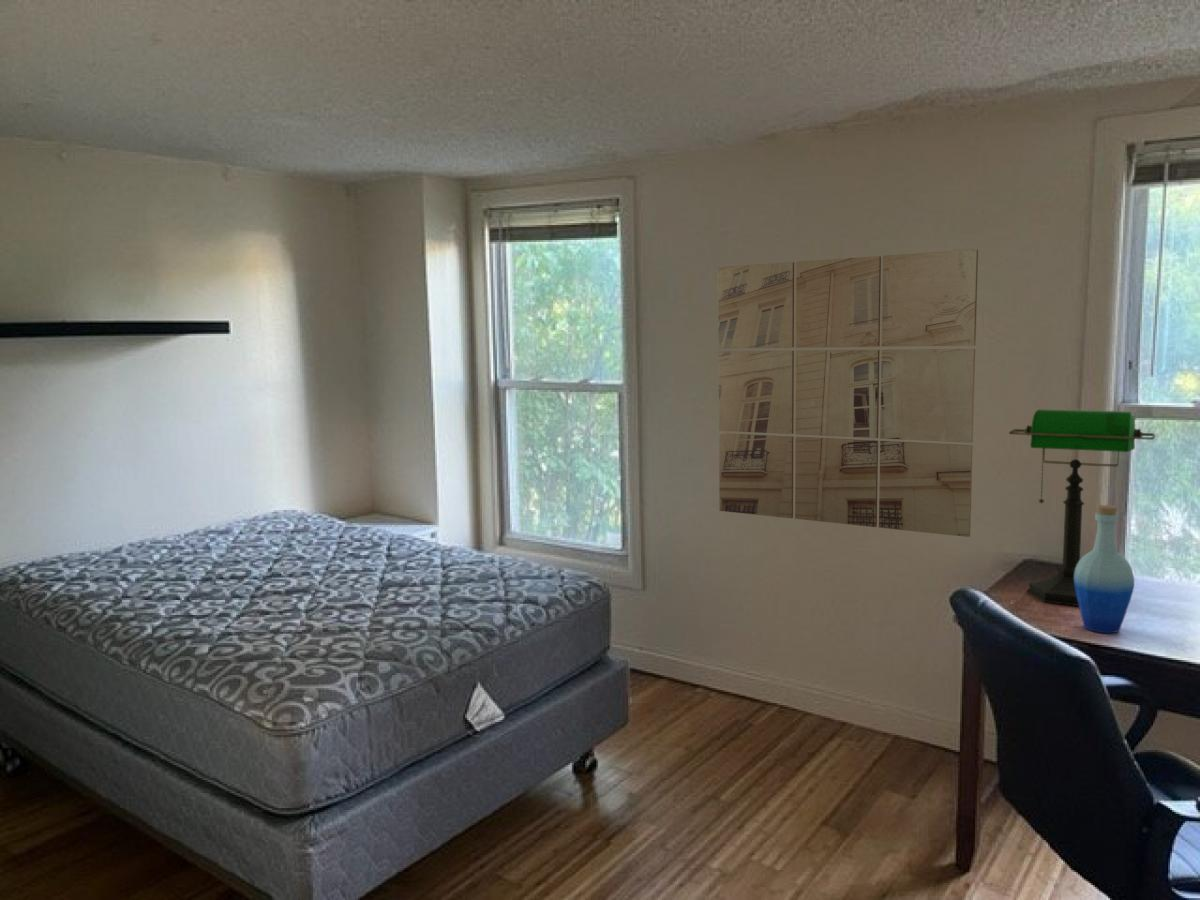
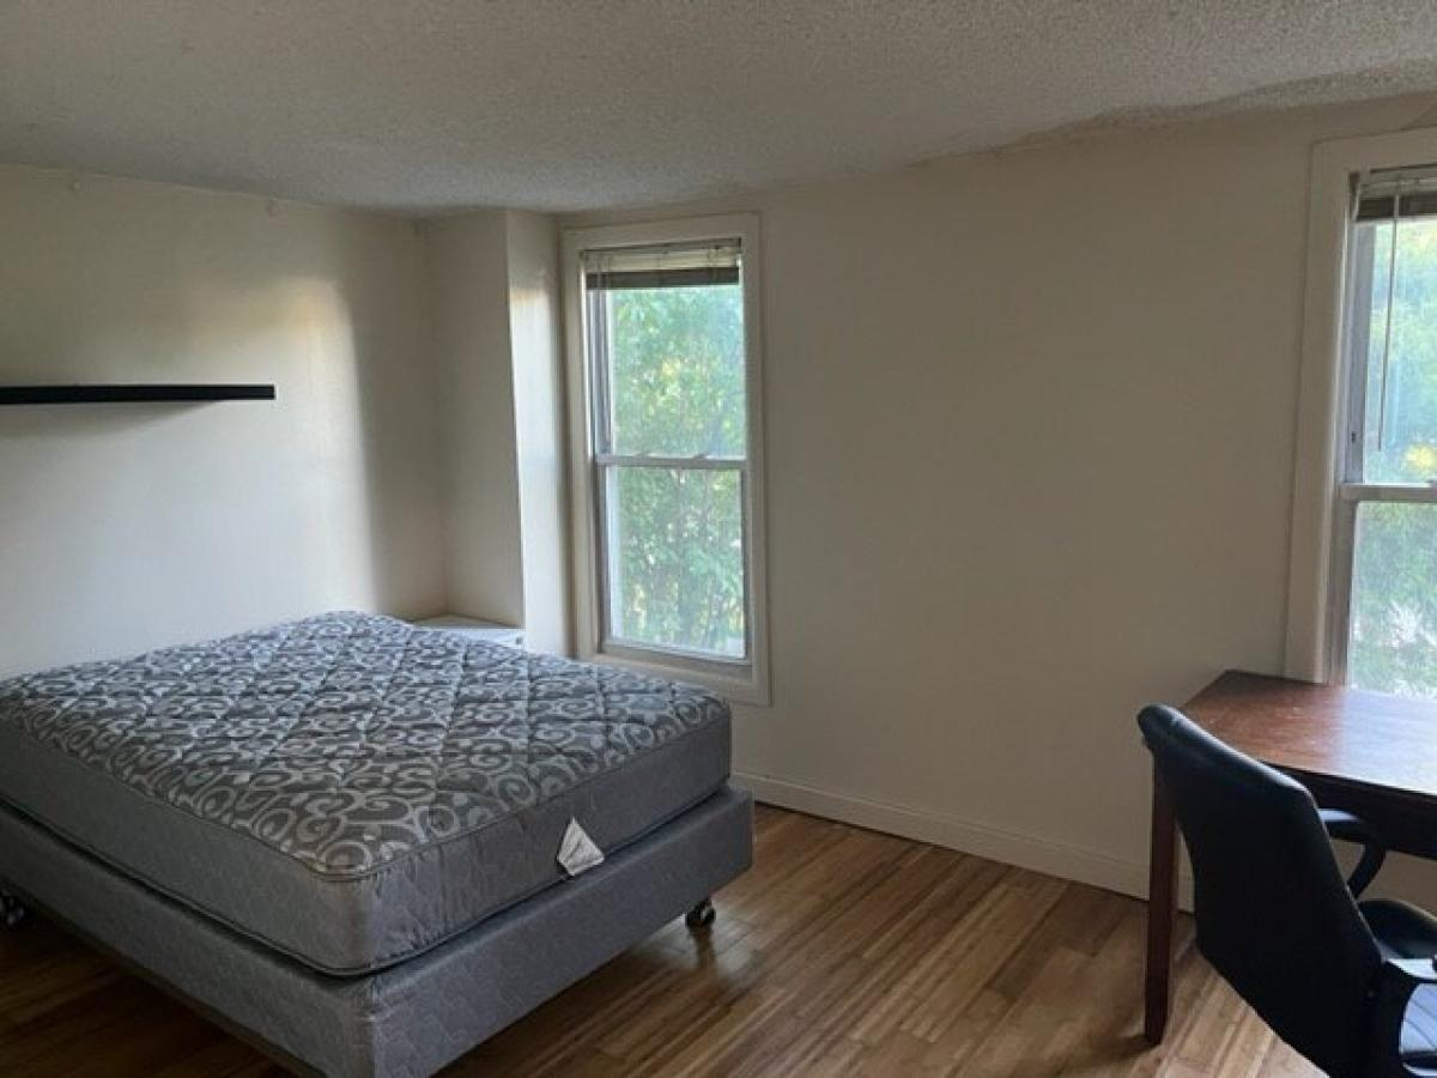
- desk lamp (1077, 504)
- wall art (836, 393)
- bottle (1104, 568)
